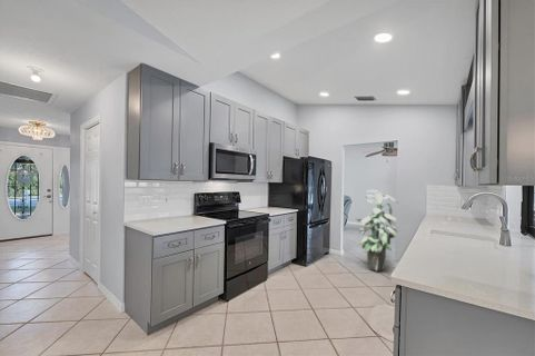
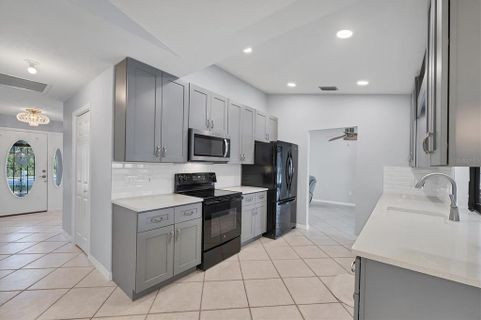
- indoor plant (375, 229)
